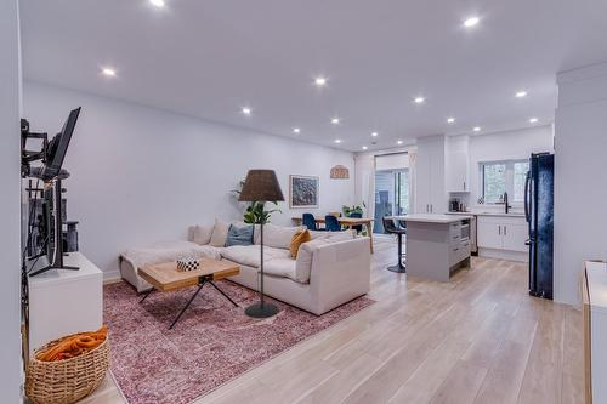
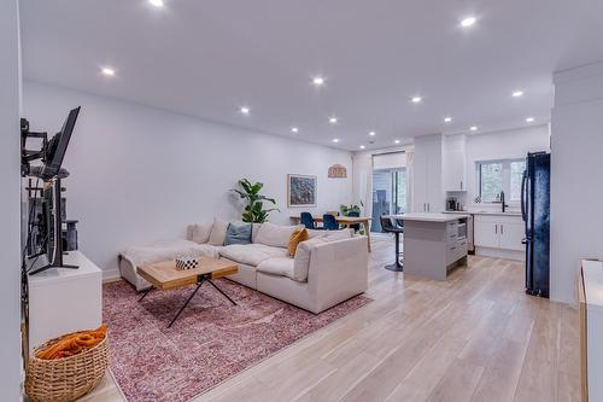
- floor lamp (261, 240)
